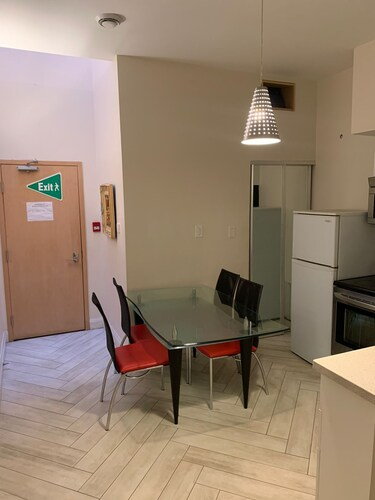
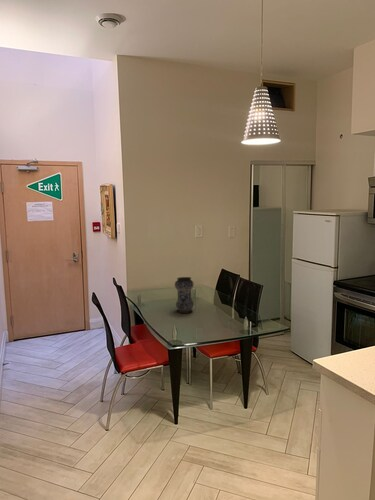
+ vase (184, 294)
